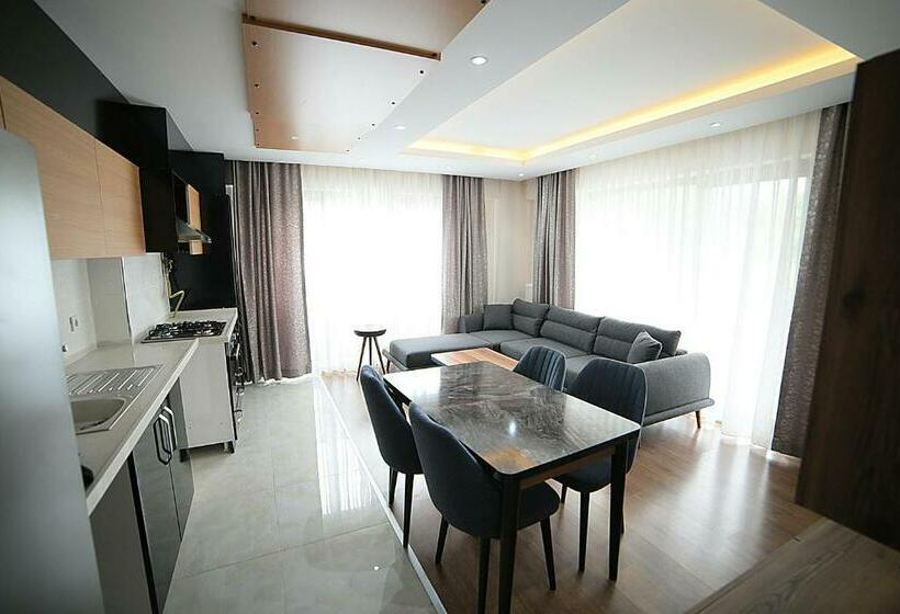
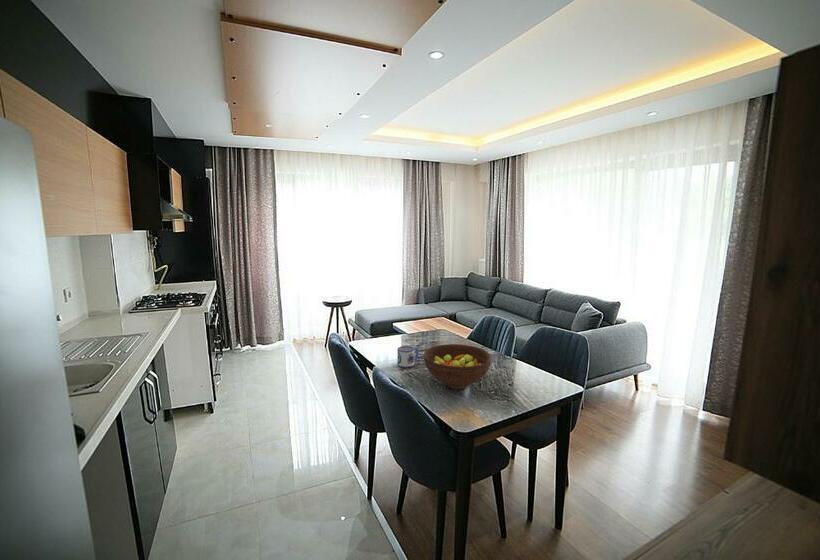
+ mug (408, 356)
+ fruit bowl (456, 369)
